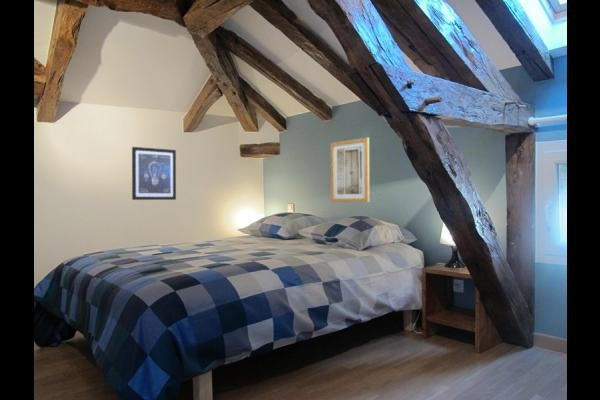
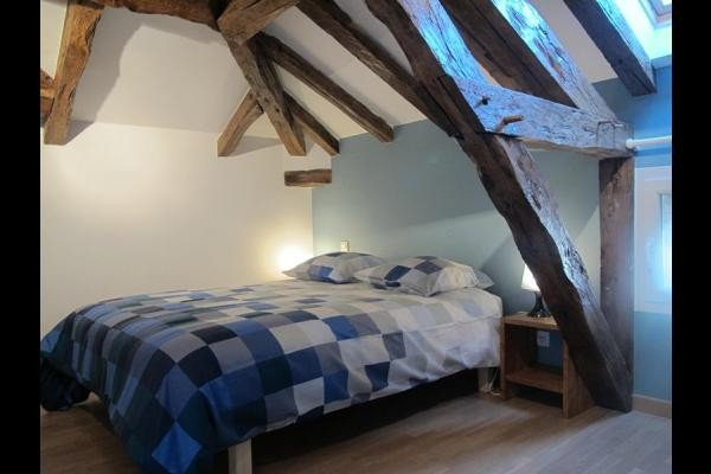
- wall art (349, 171)
- wall art (154, 174)
